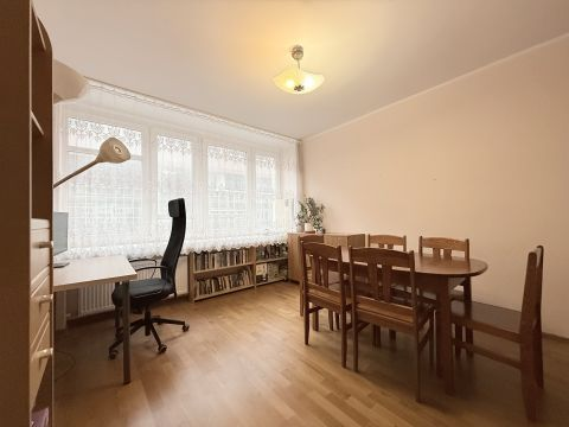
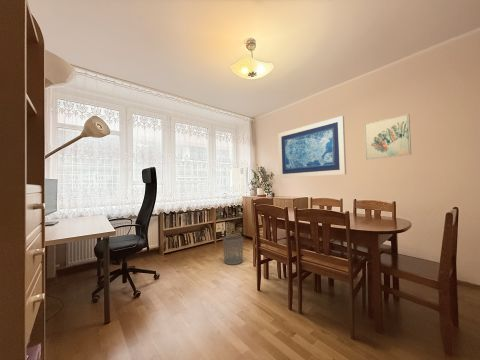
+ wall art (386, 138)
+ wall art (307, 151)
+ waste bin (233, 249)
